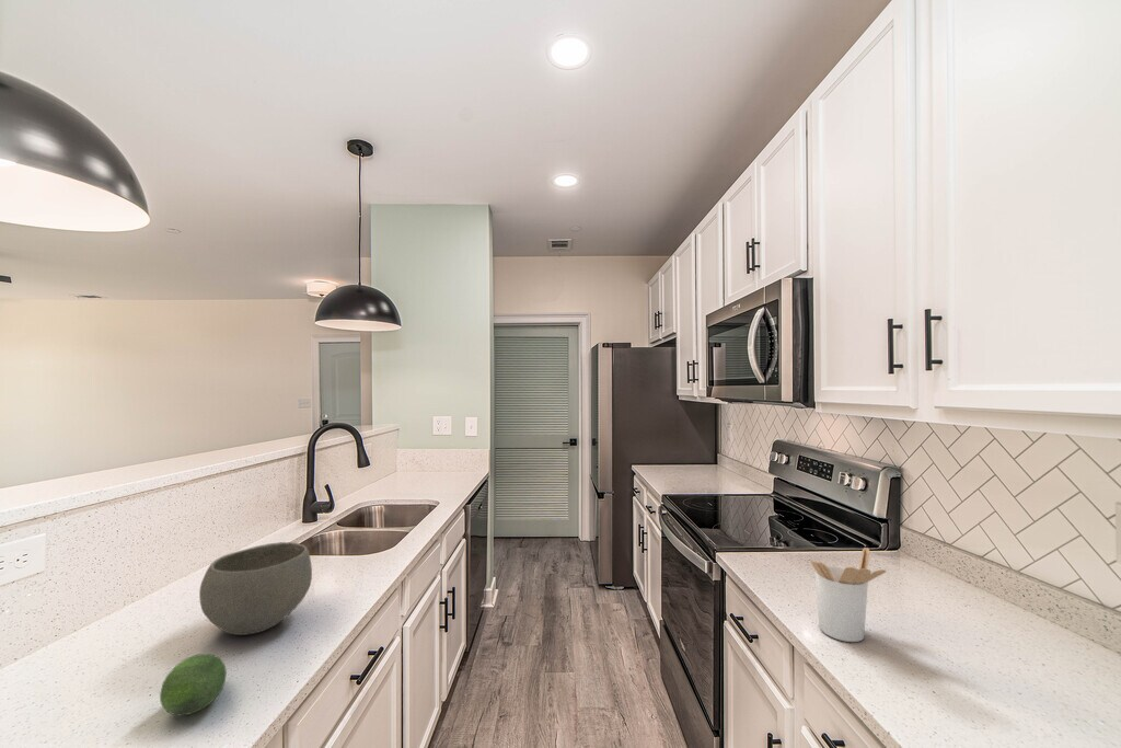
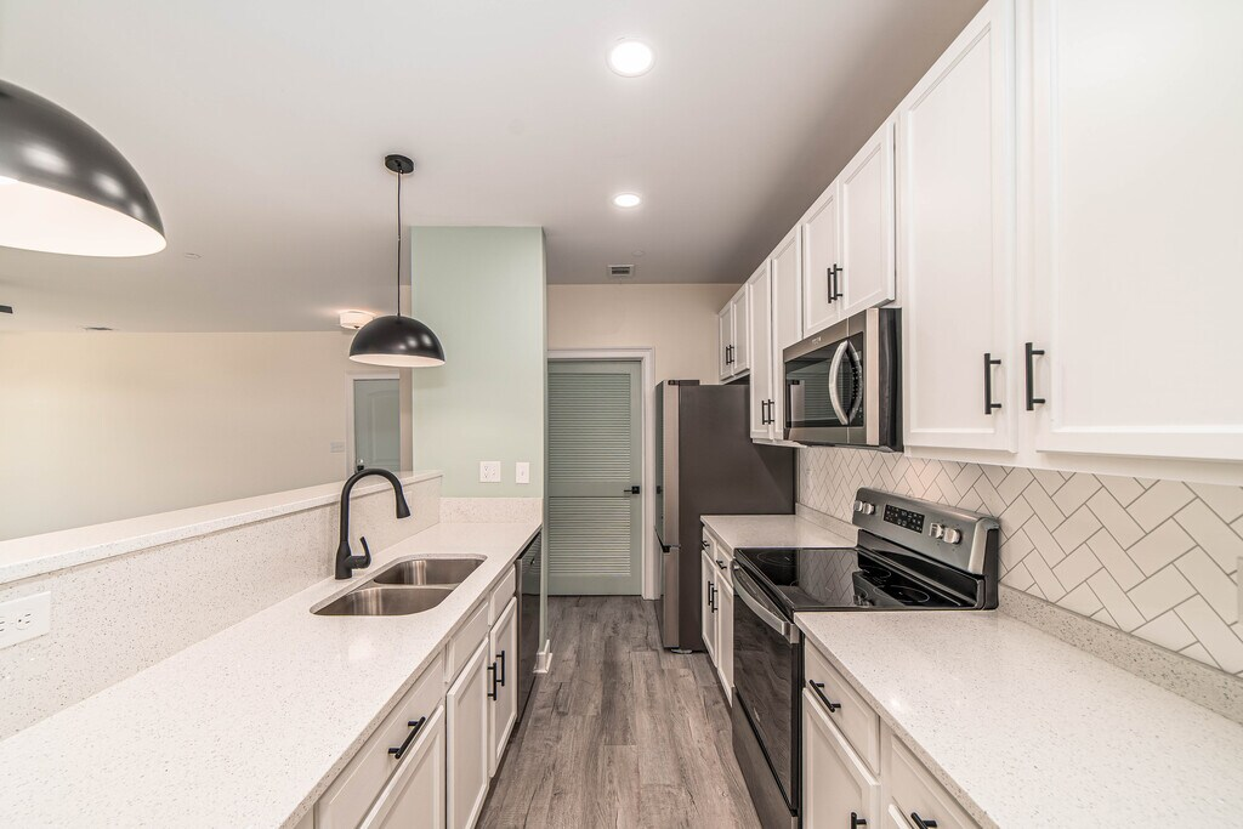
- utensil holder (848, 595)
- bowl (258, 589)
- fruit (197, 679)
